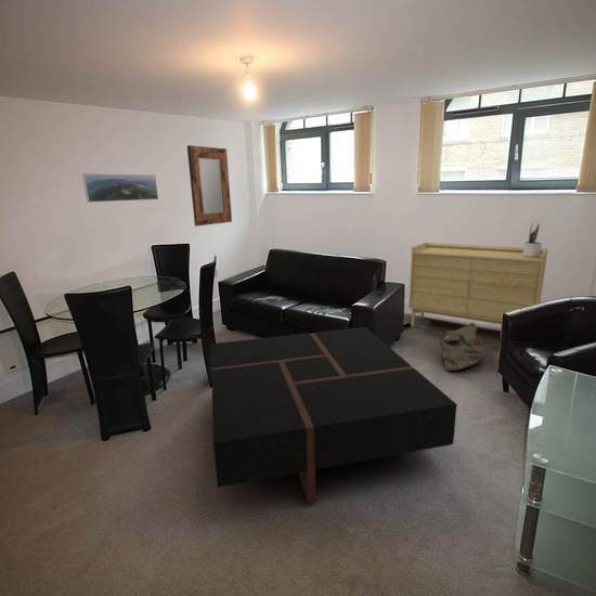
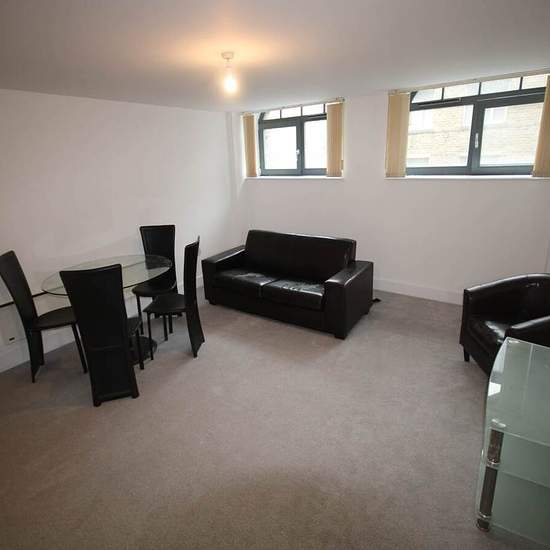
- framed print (124, 187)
- potted plant (533, 237)
- bag (462, 345)
- home mirror (210, 186)
- sideboard (472, 290)
- coffee table (311, 399)
